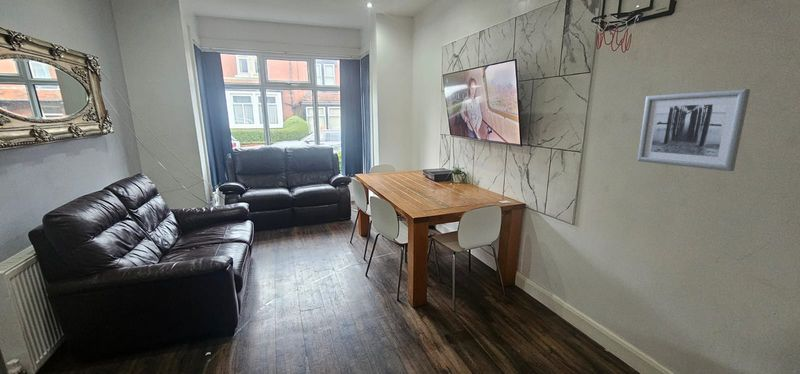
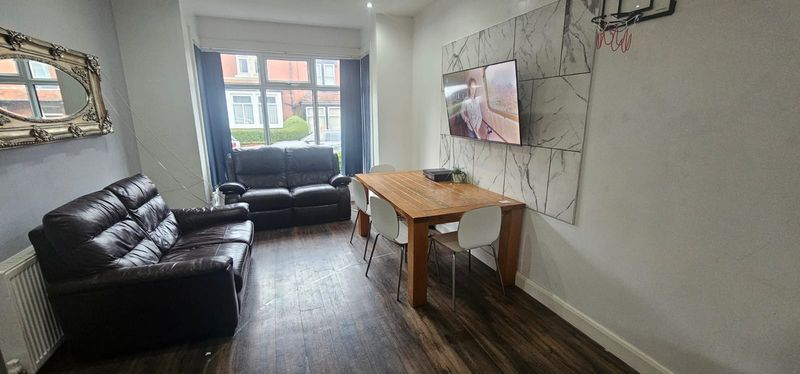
- wall art (685, 130)
